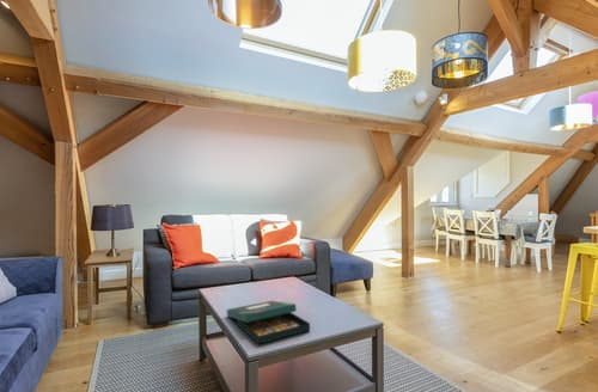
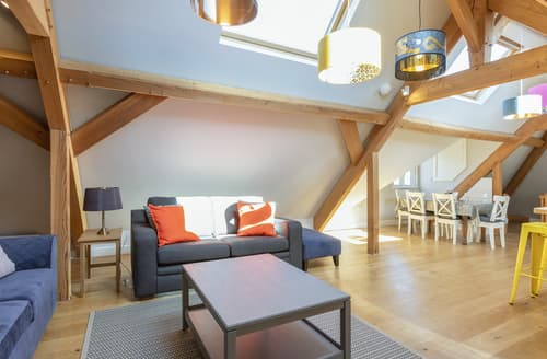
- board game (266, 313)
